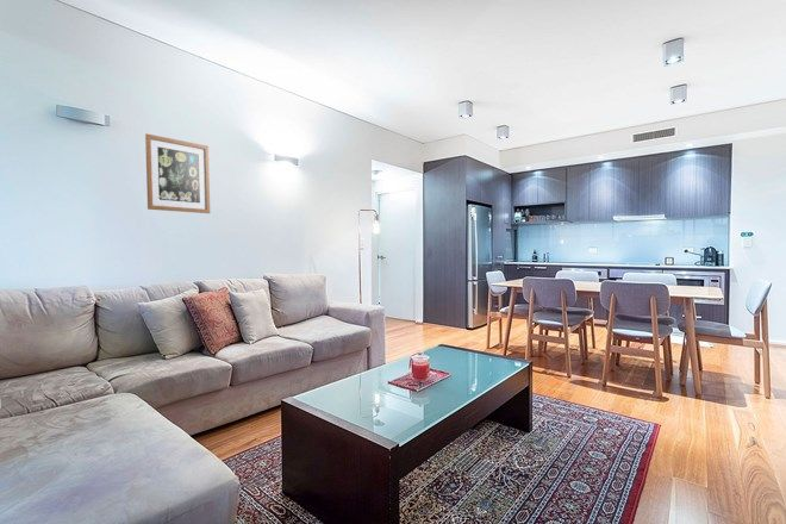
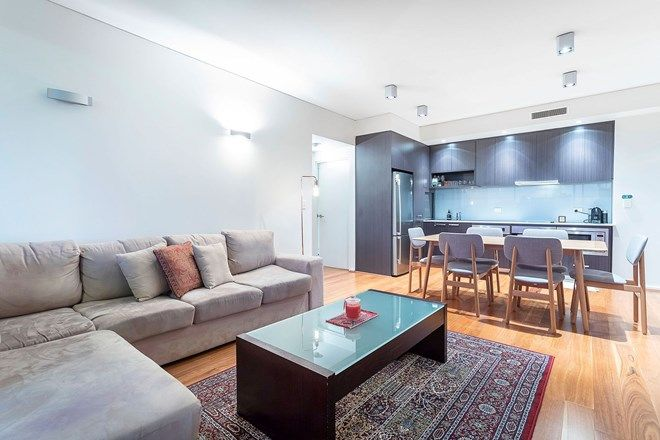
- wall art (179, 175)
